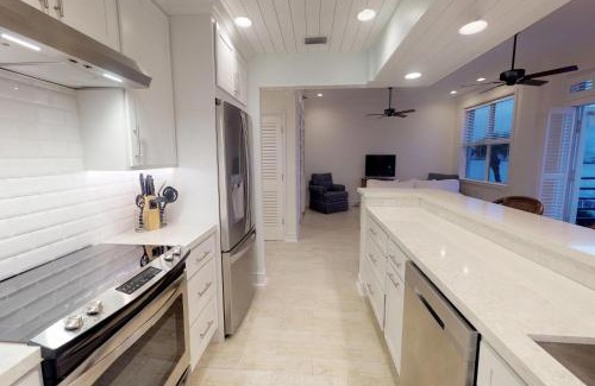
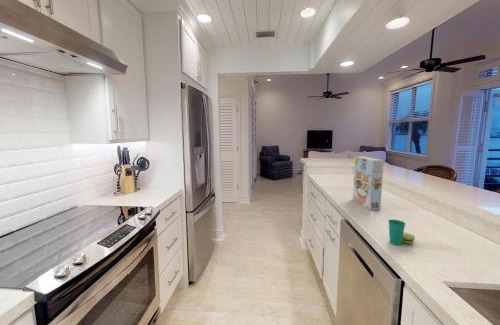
+ cup (401, 231)
+ cereal box (366, 181)
